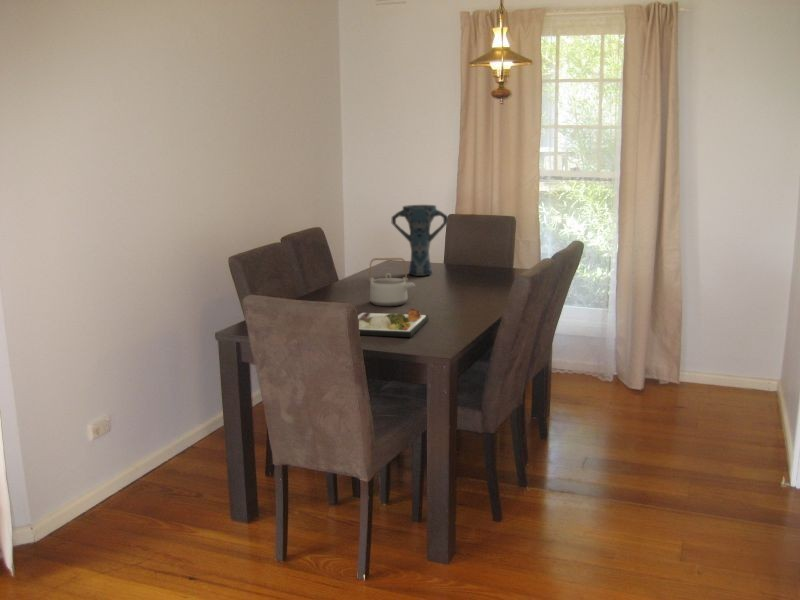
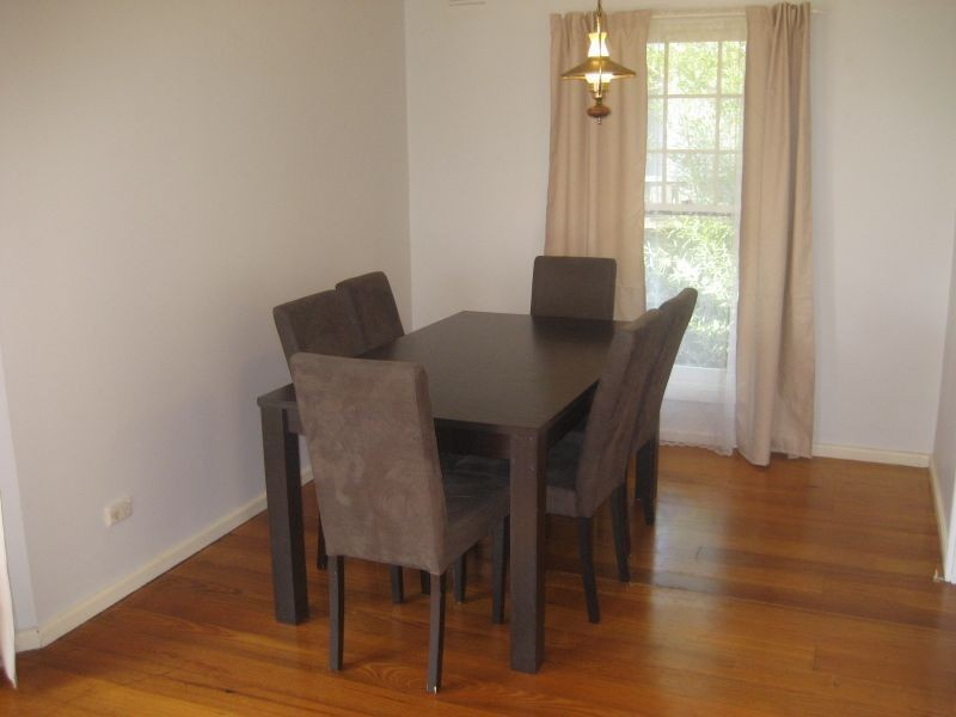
- dinner plate (384, 320)
- vase (419, 240)
- teapot (391, 280)
